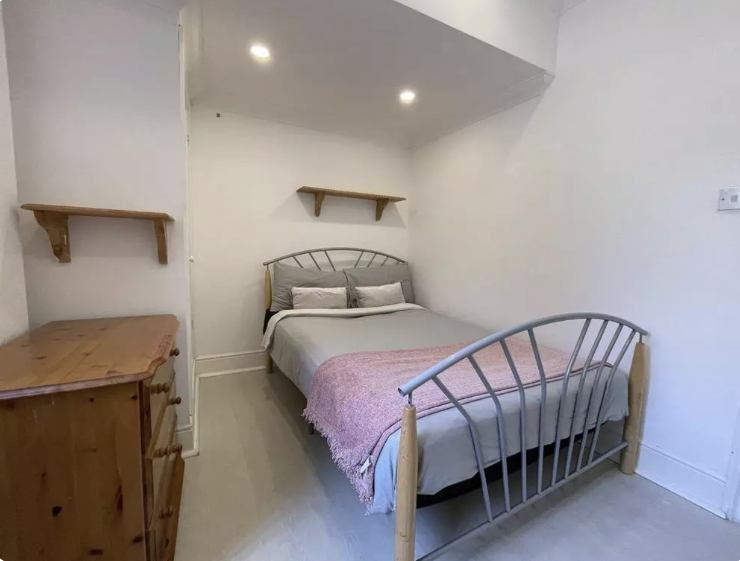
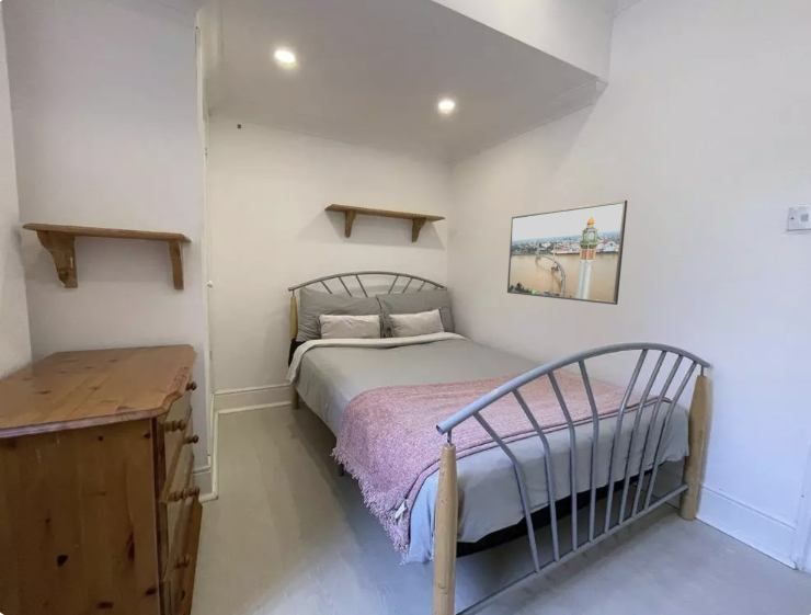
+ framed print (557, 254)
